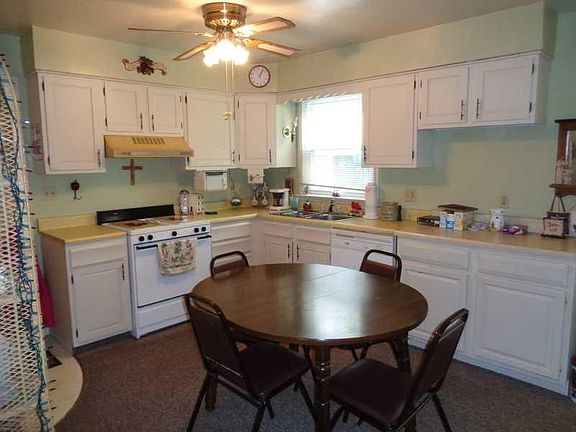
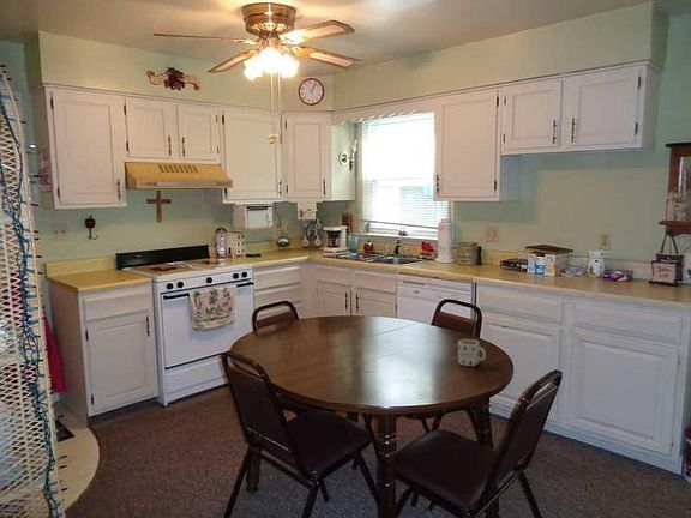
+ mug (471, 353)
